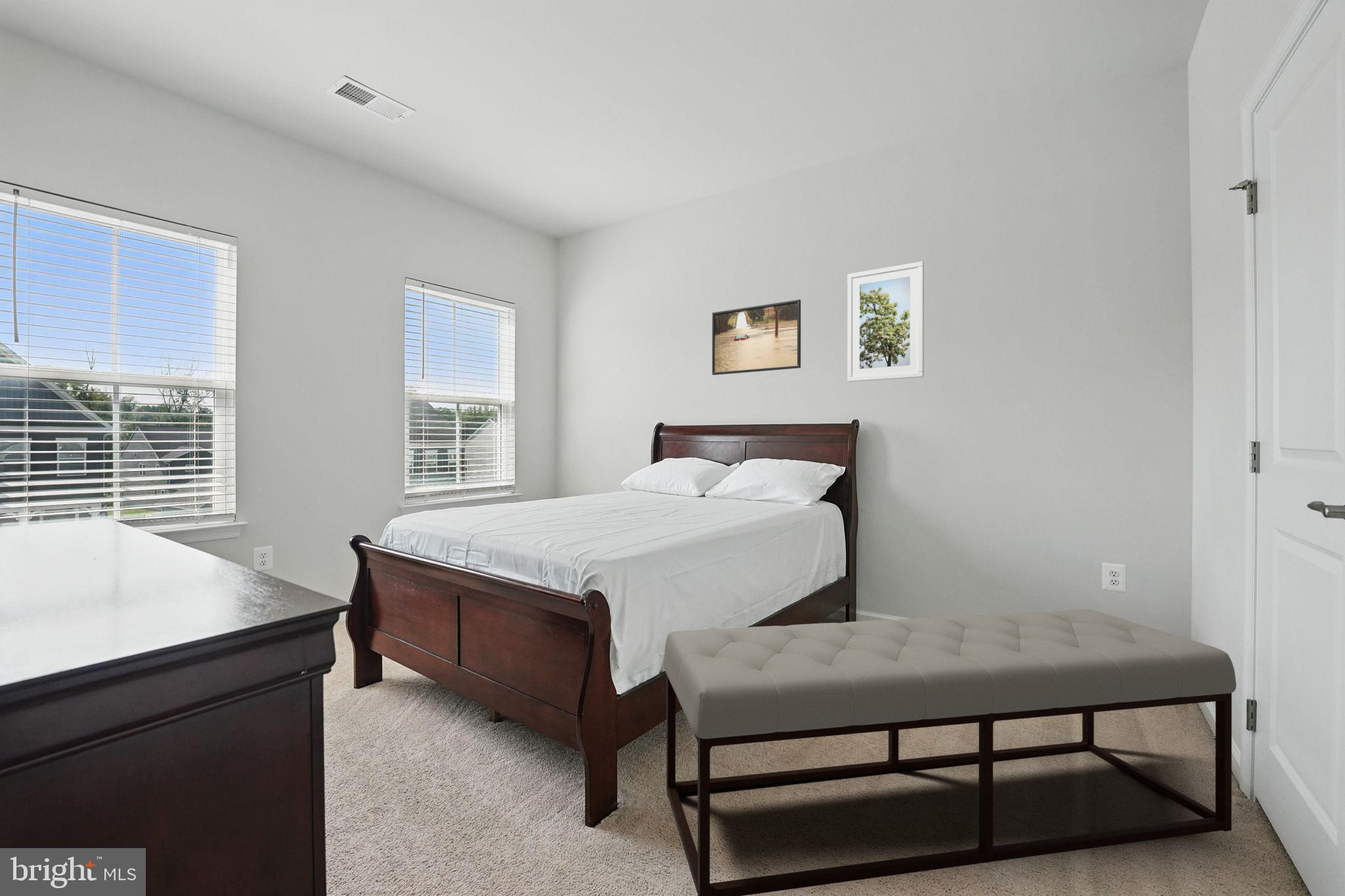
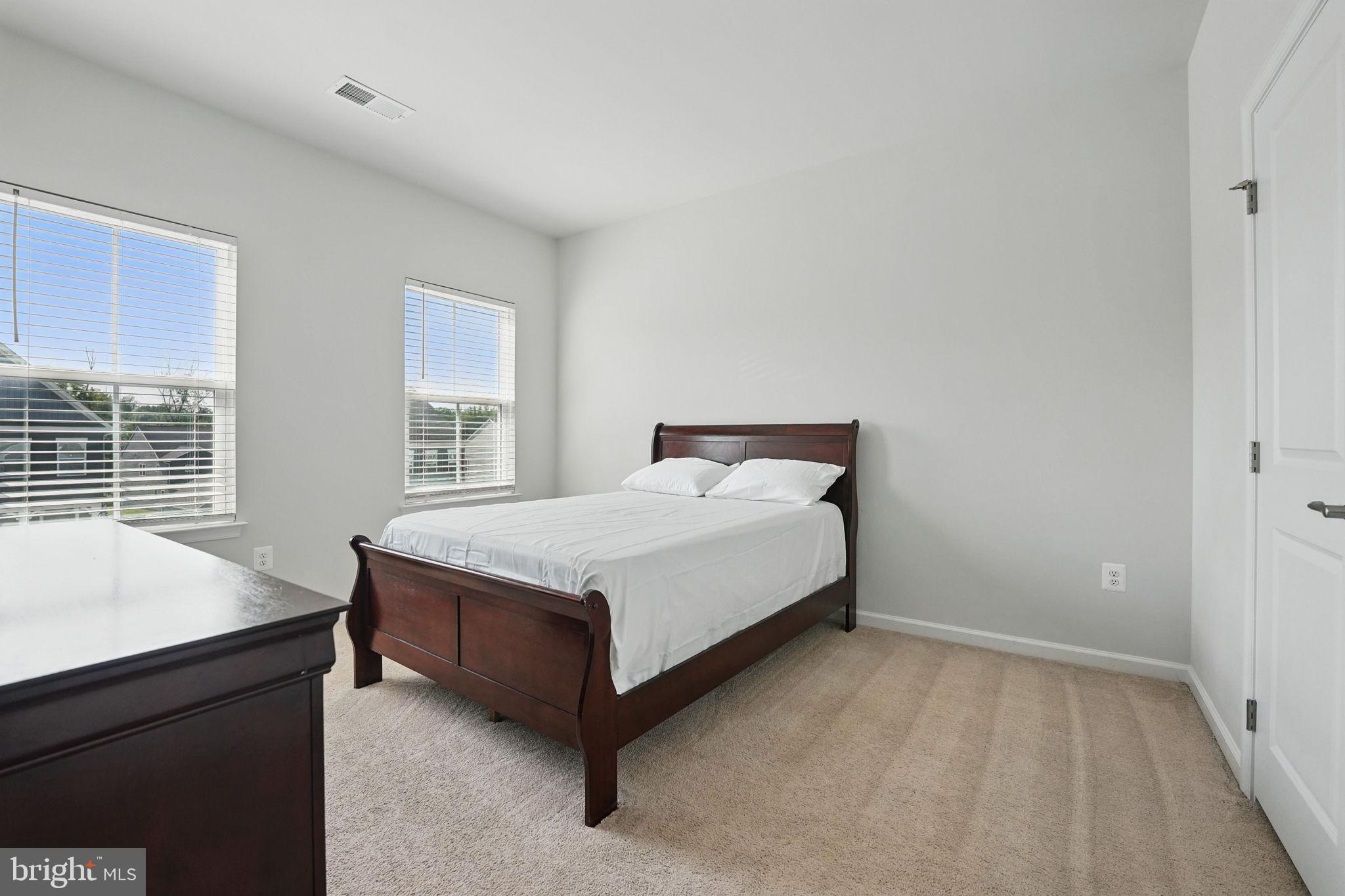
- bench (934, 723)
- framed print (884, 324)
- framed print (754, 339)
